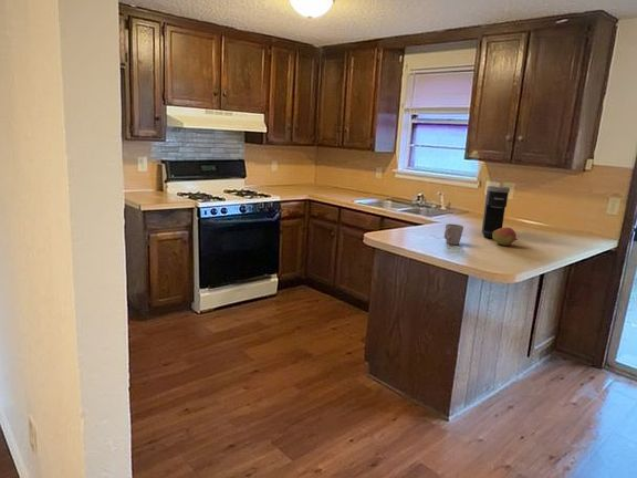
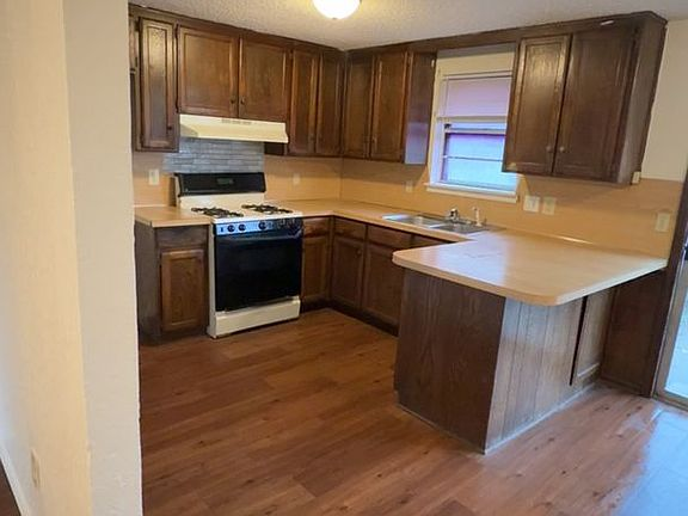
- fruit (504, 236)
- mug (451, 235)
- coffee maker (494, 210)
